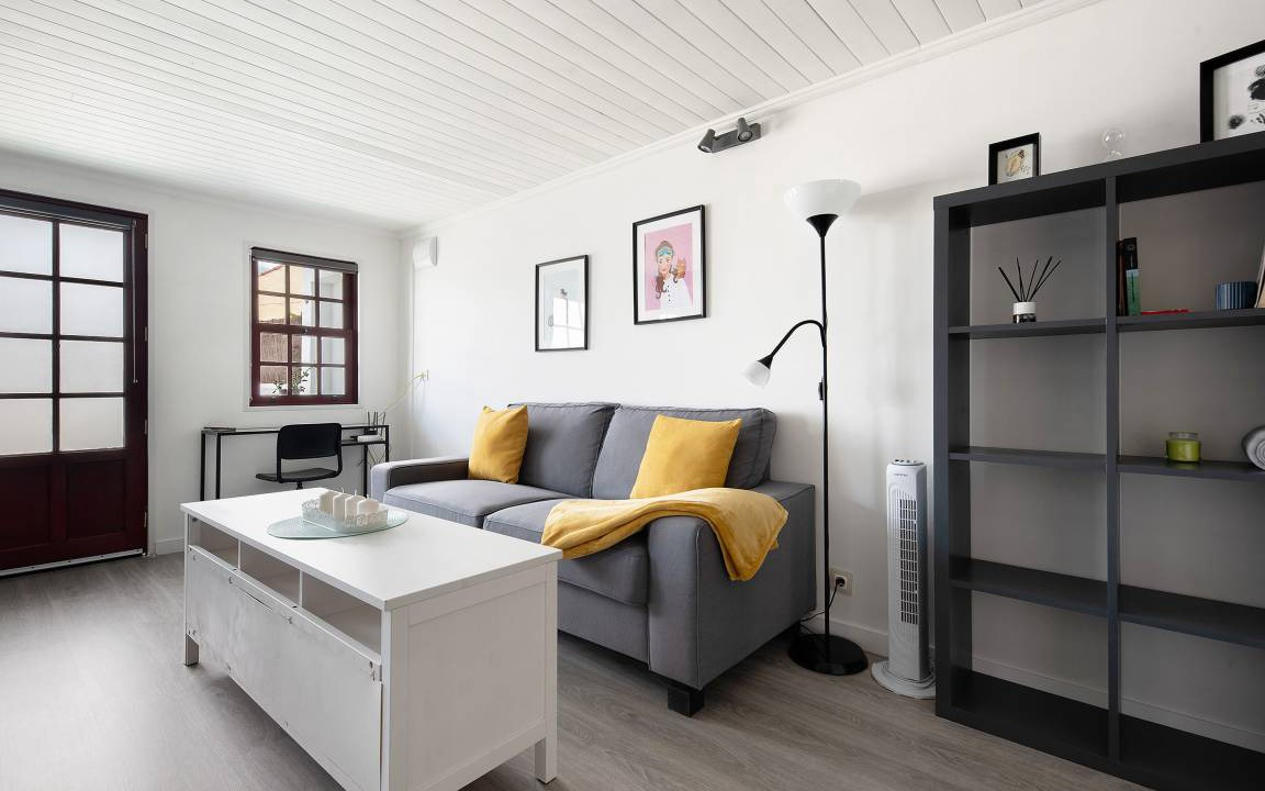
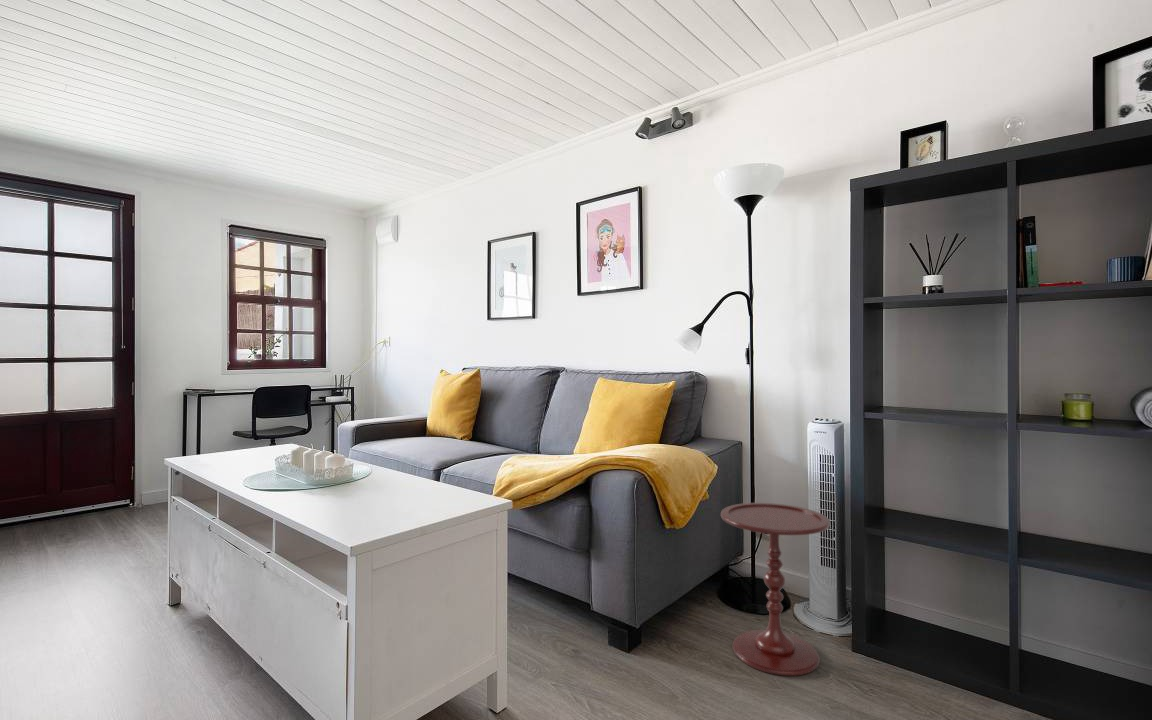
+ side table (774, 584)
